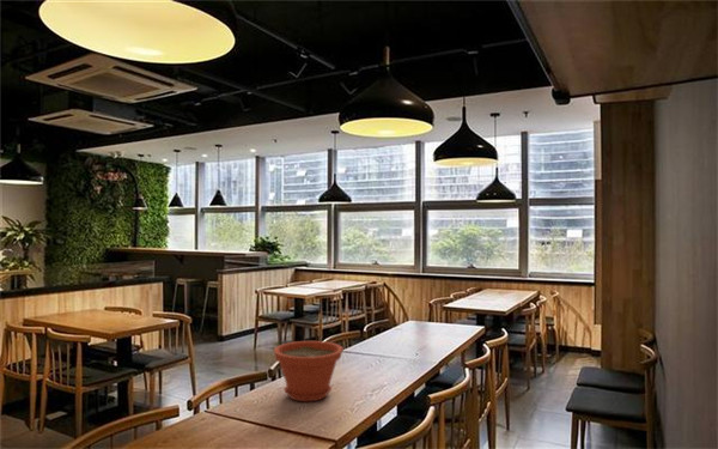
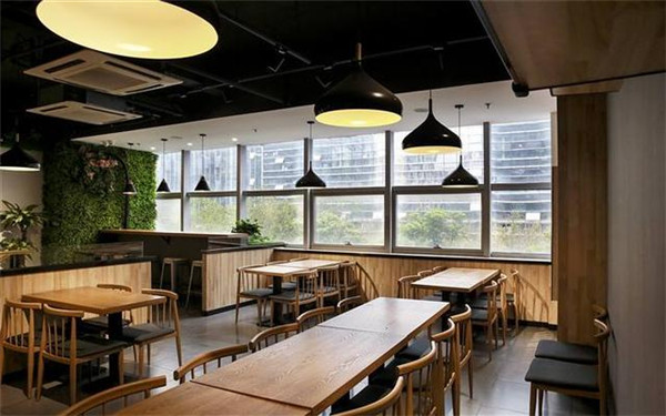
- plant pot (308, 371)
